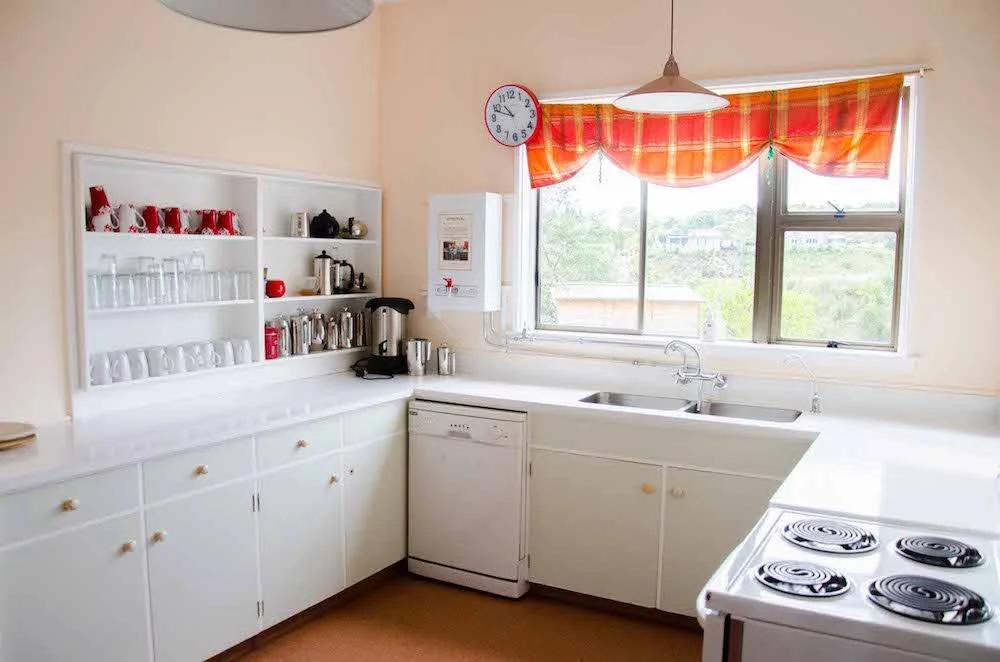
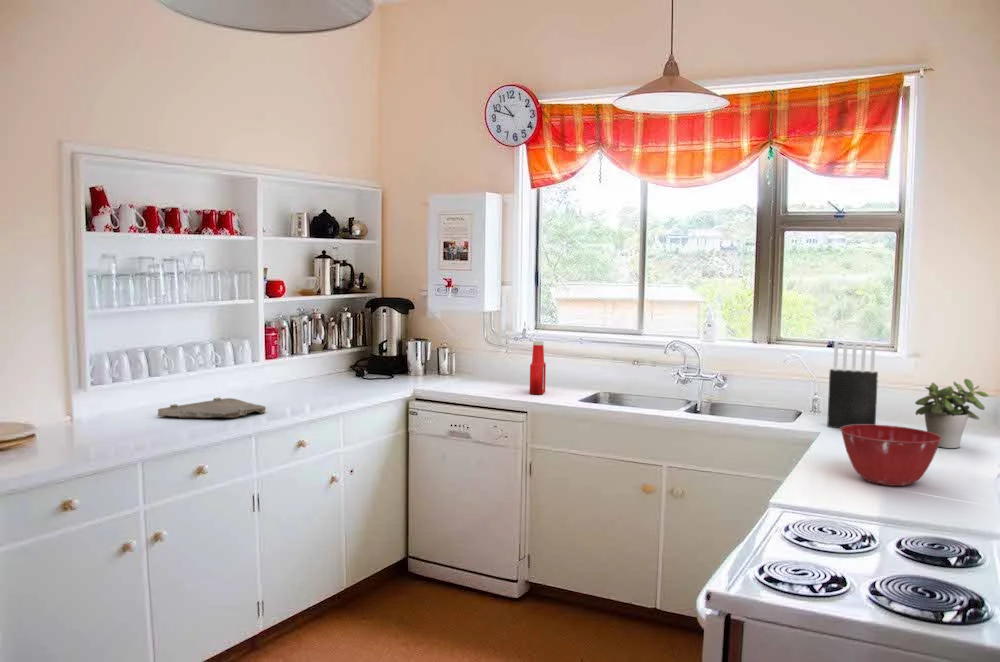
+ knife block (853, 384)
+ cutting board (214, 409)
+ mixing bowl (888, 456)
+ potted plant (951, 413)
+ soap bottle (537, 366)
